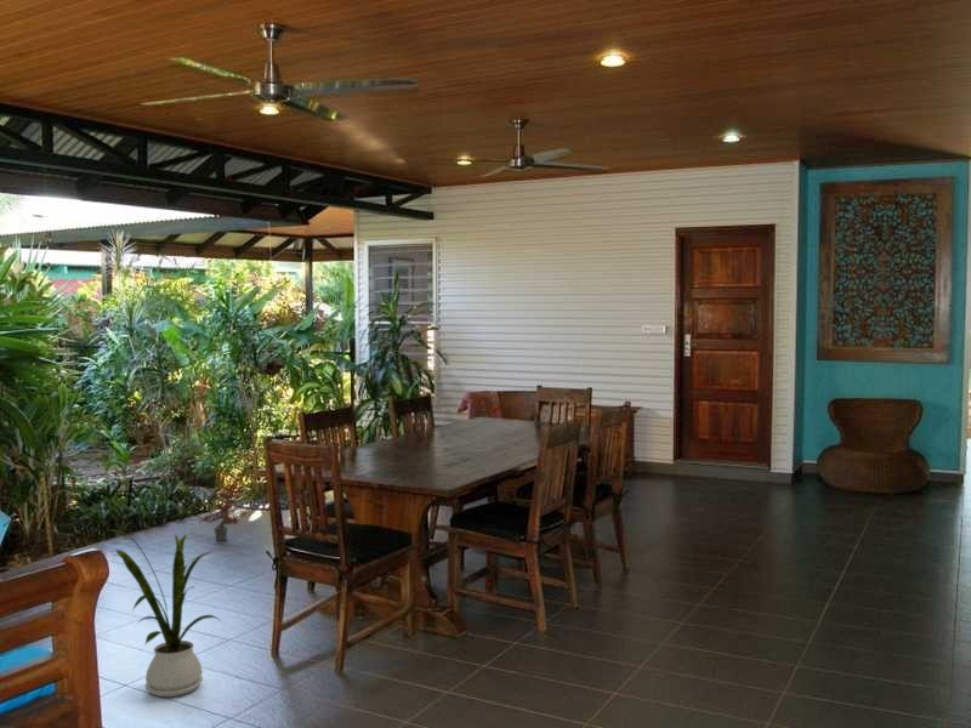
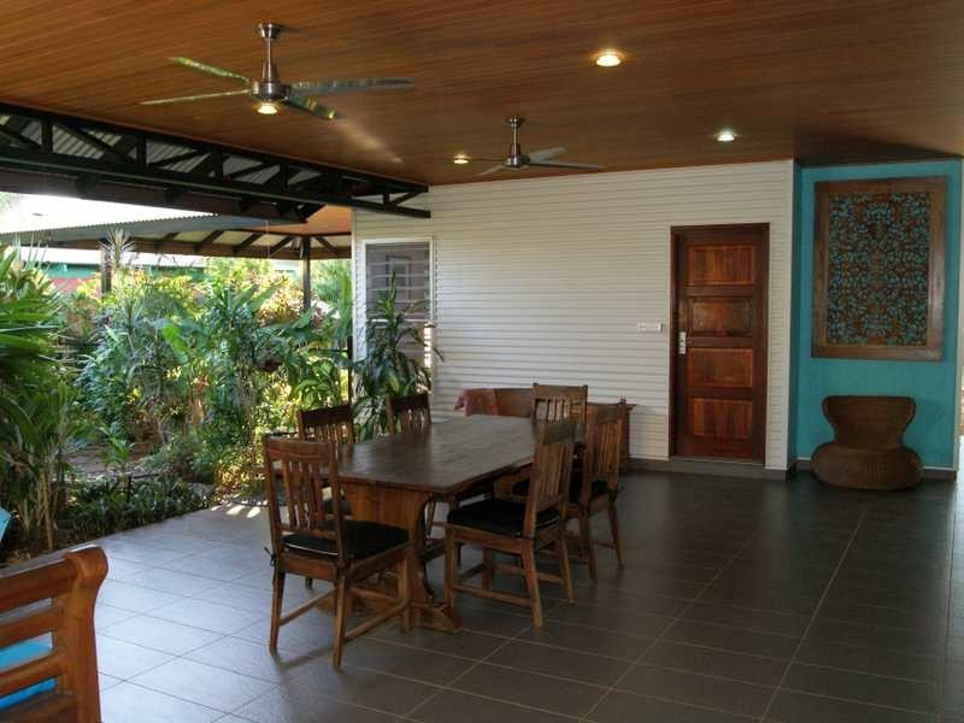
- house plant (165, 605)
- potted plant (223, 510)
